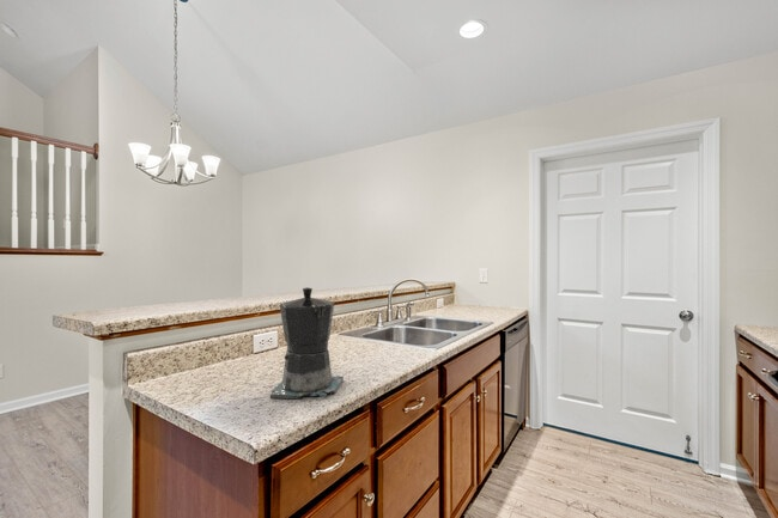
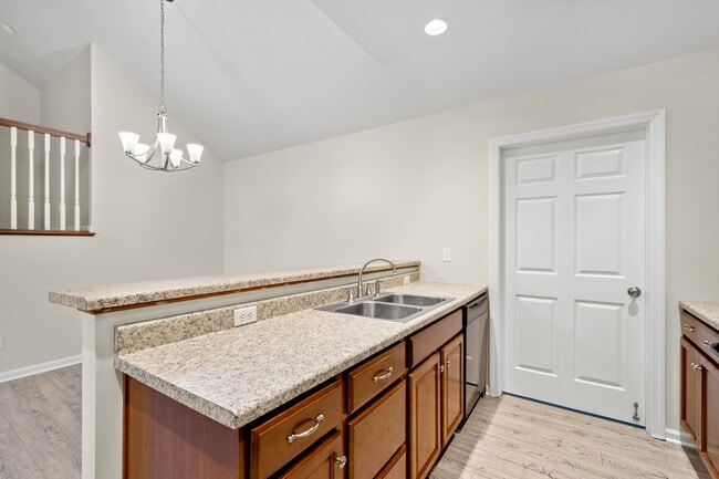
- coffee maker (308, 337)
